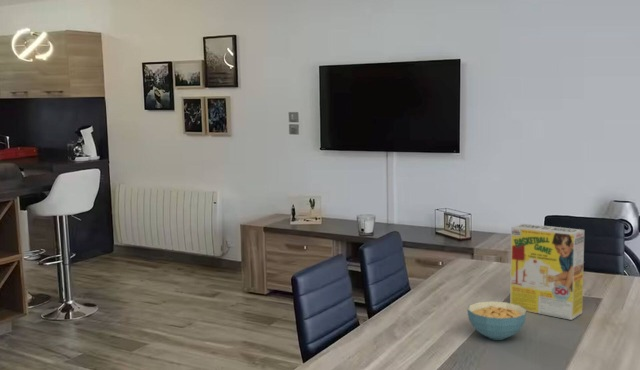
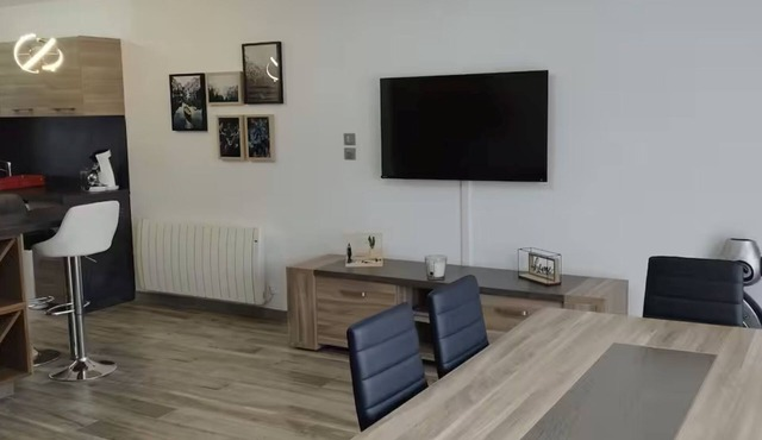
- cereal box (546, 269)
- cereal bowl (496, 323)
